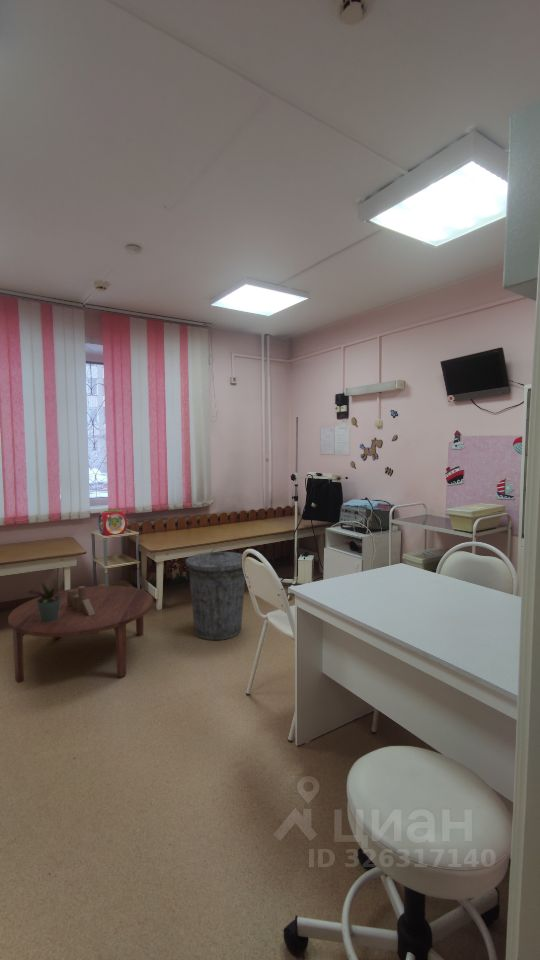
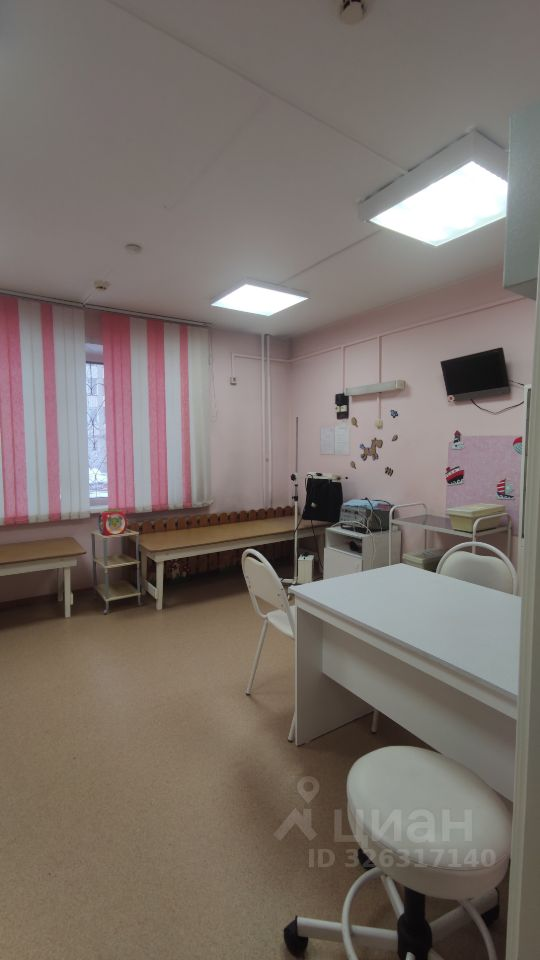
- coffee table (85, 630)
- wooden block set (80, 597)
- trash can (217, 589)
- potted plant (44, 600)
